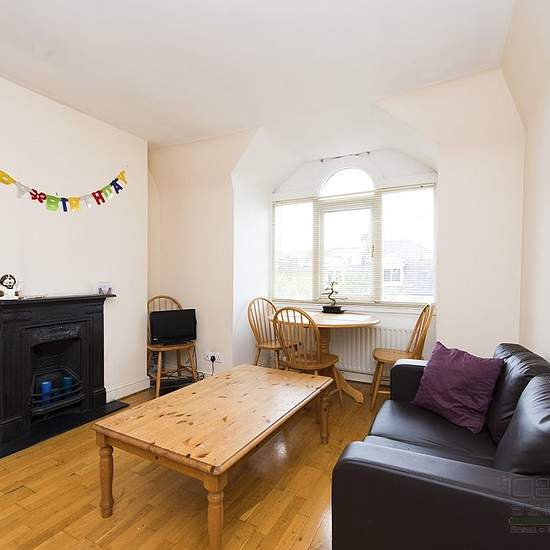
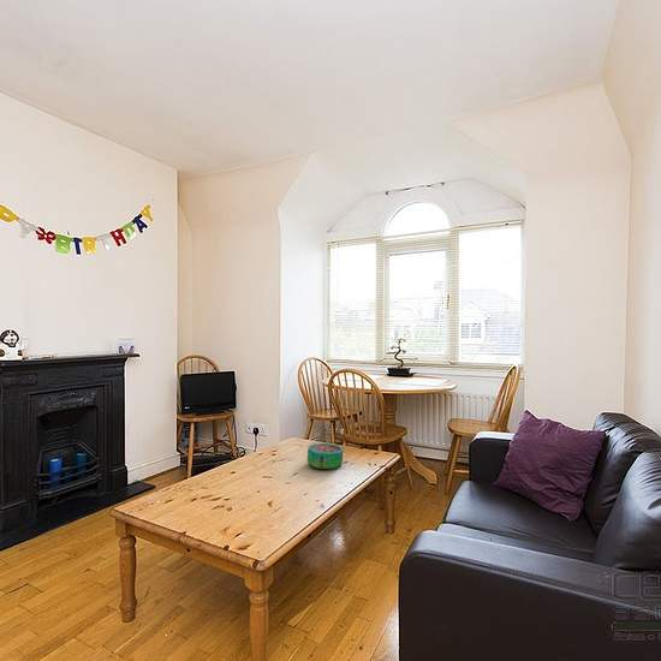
+ decorative bowl (324, 455)
